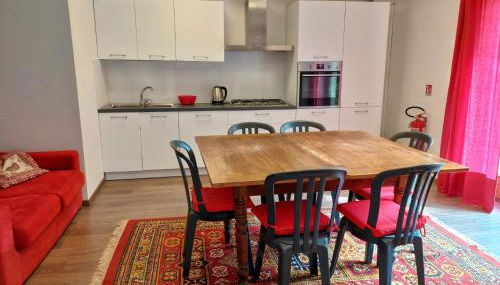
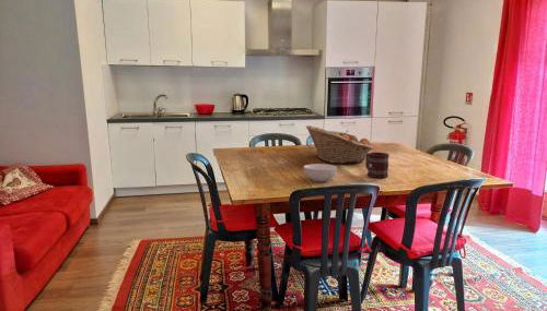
+ fruit basket (337, 142)
+ mug (374, 164)
+ cereal bowl (319, 172)
